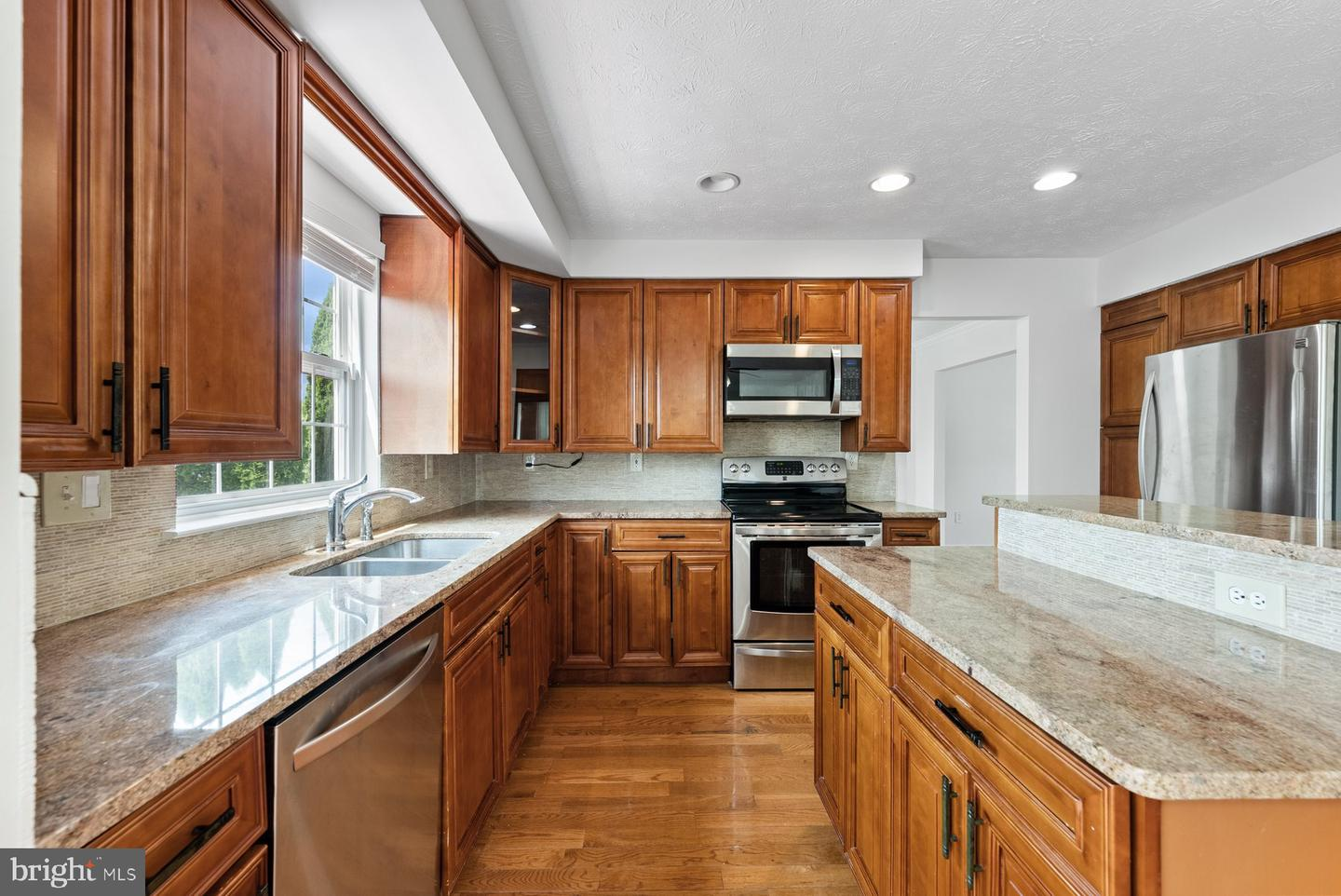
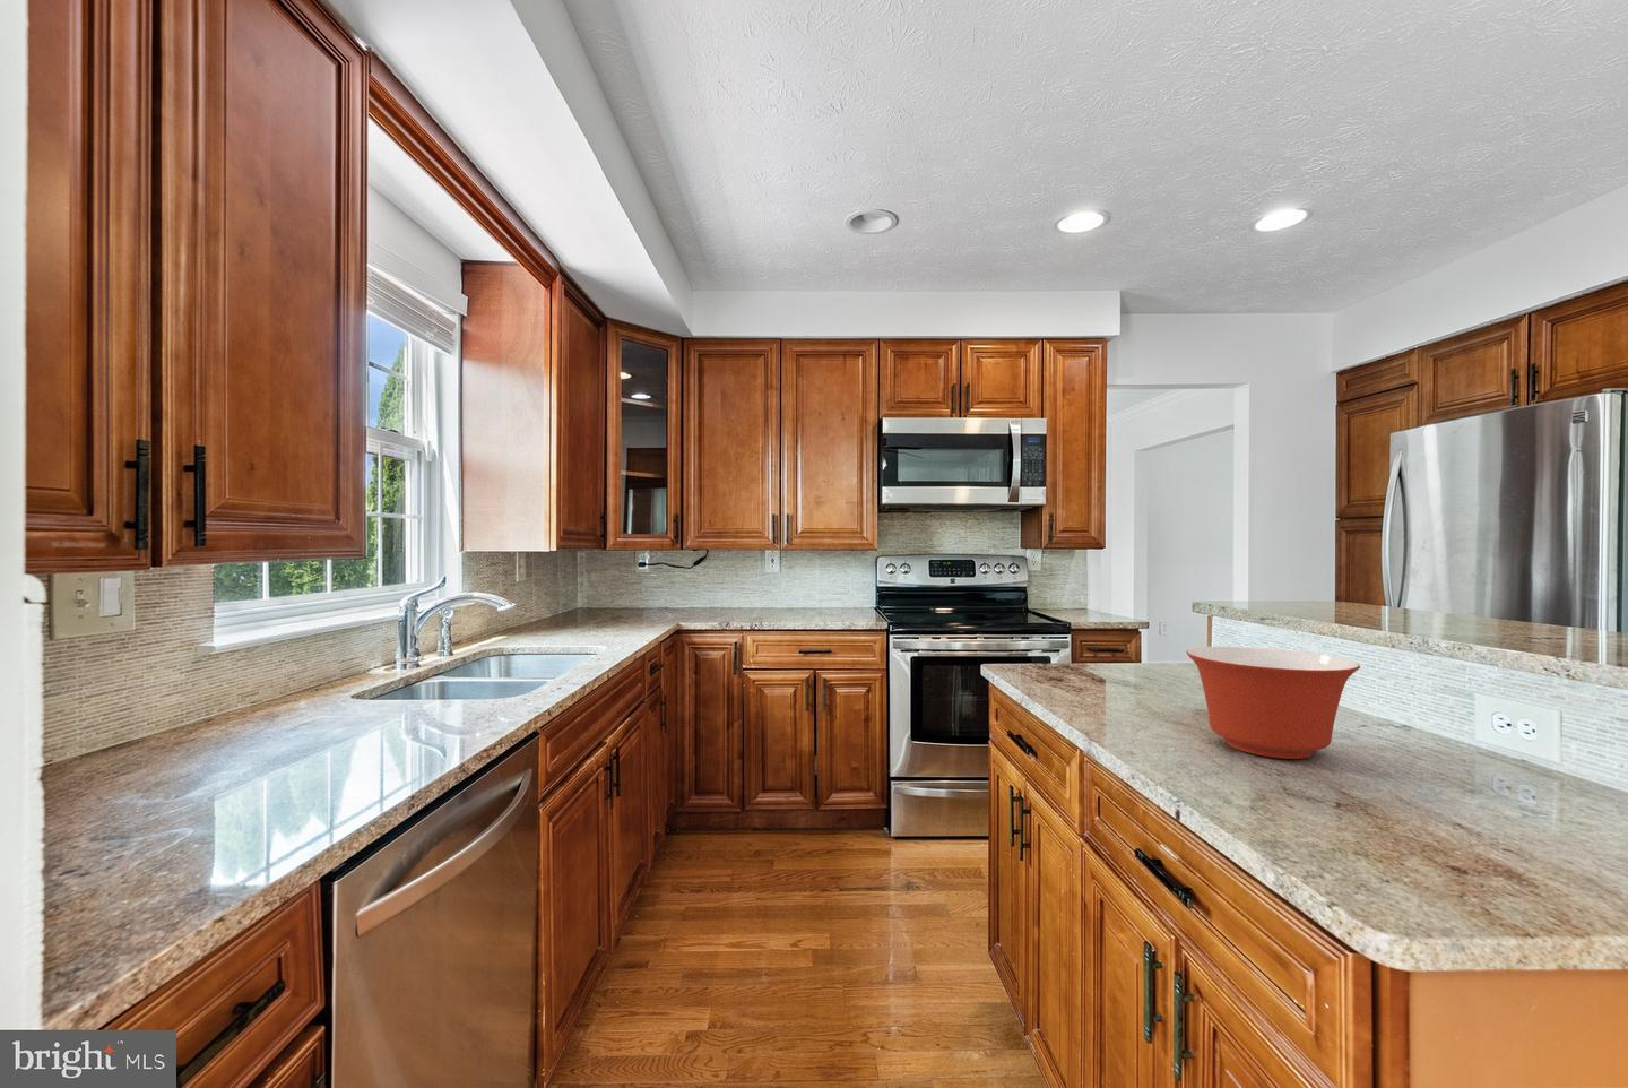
+ mixing bowl (1267, 701)
